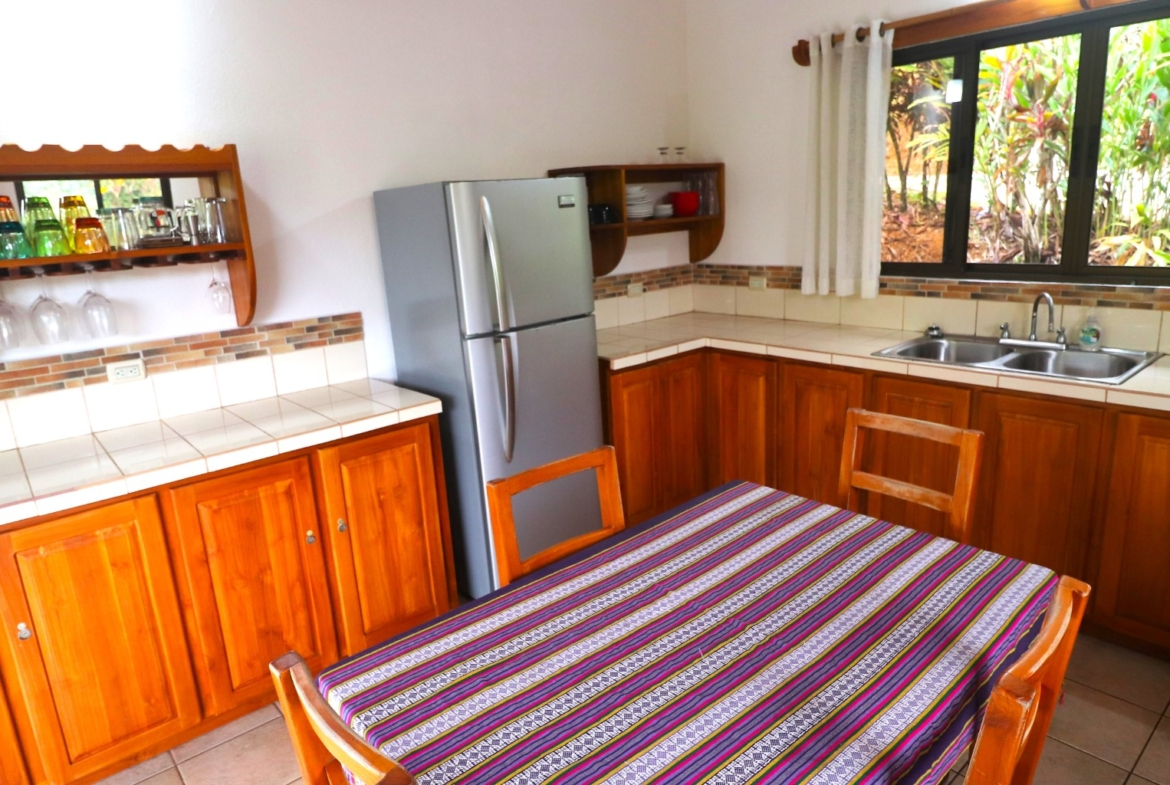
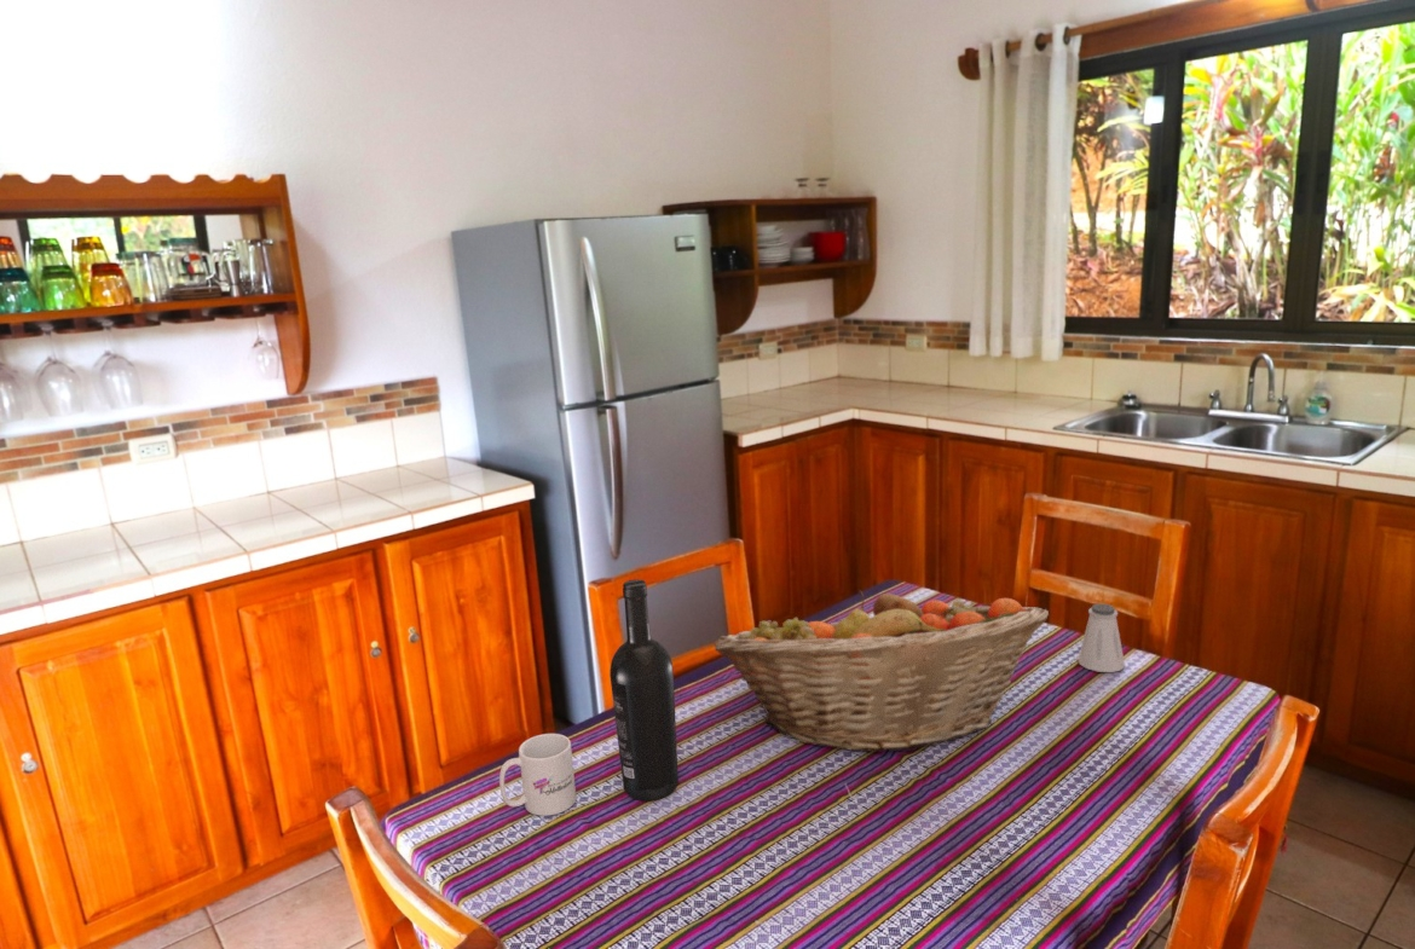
+ mug (536, 776)
+ wine bottle (642, 687)
+ saltshaker (1102, 635)
+ fruit basket (878, 652)
